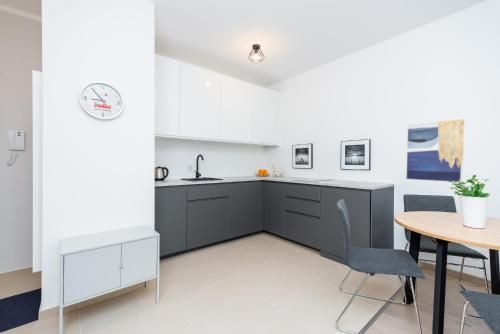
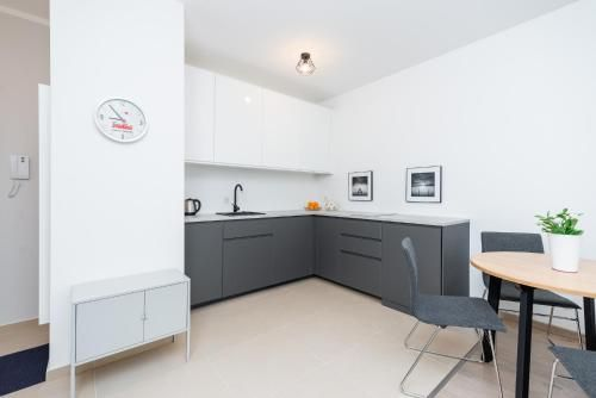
- wall art (433, 151)
